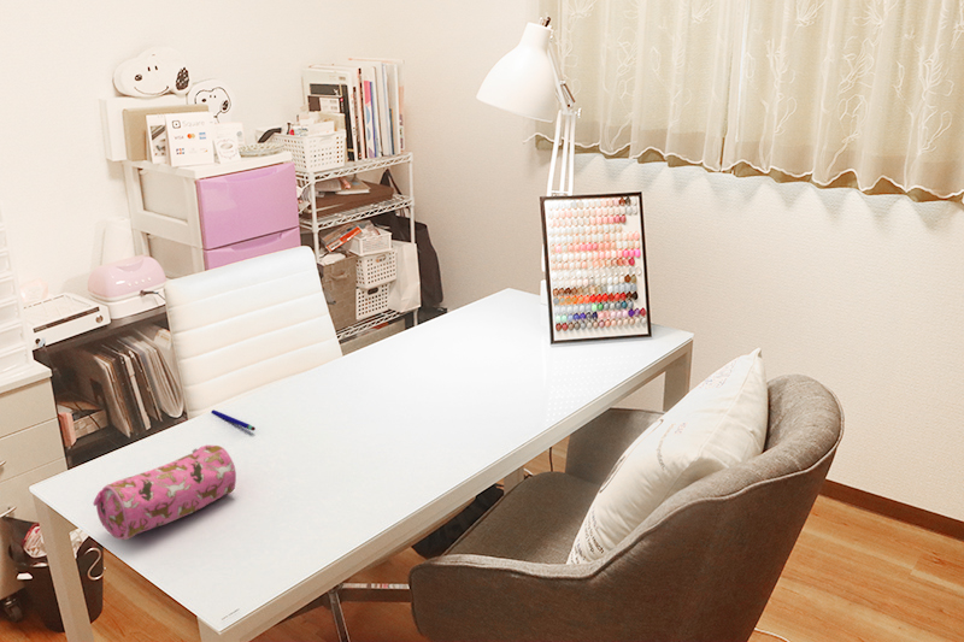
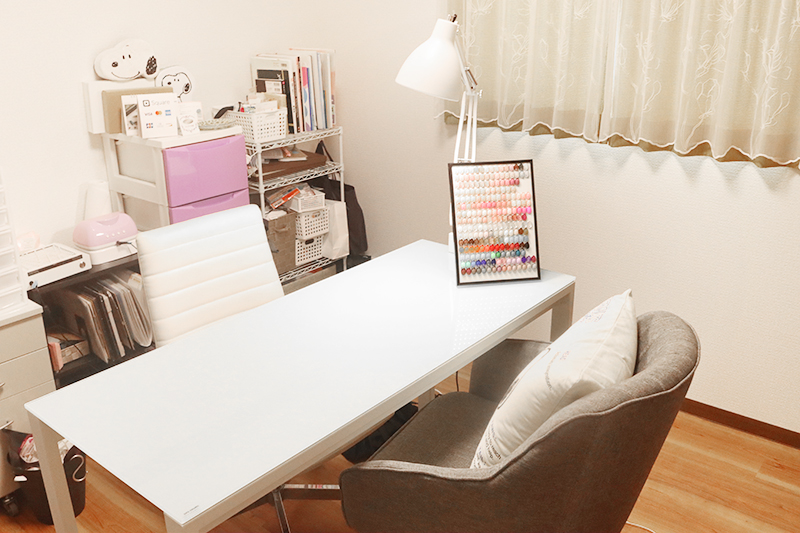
- pencil case (167, 489)
- pen (233, 419)
